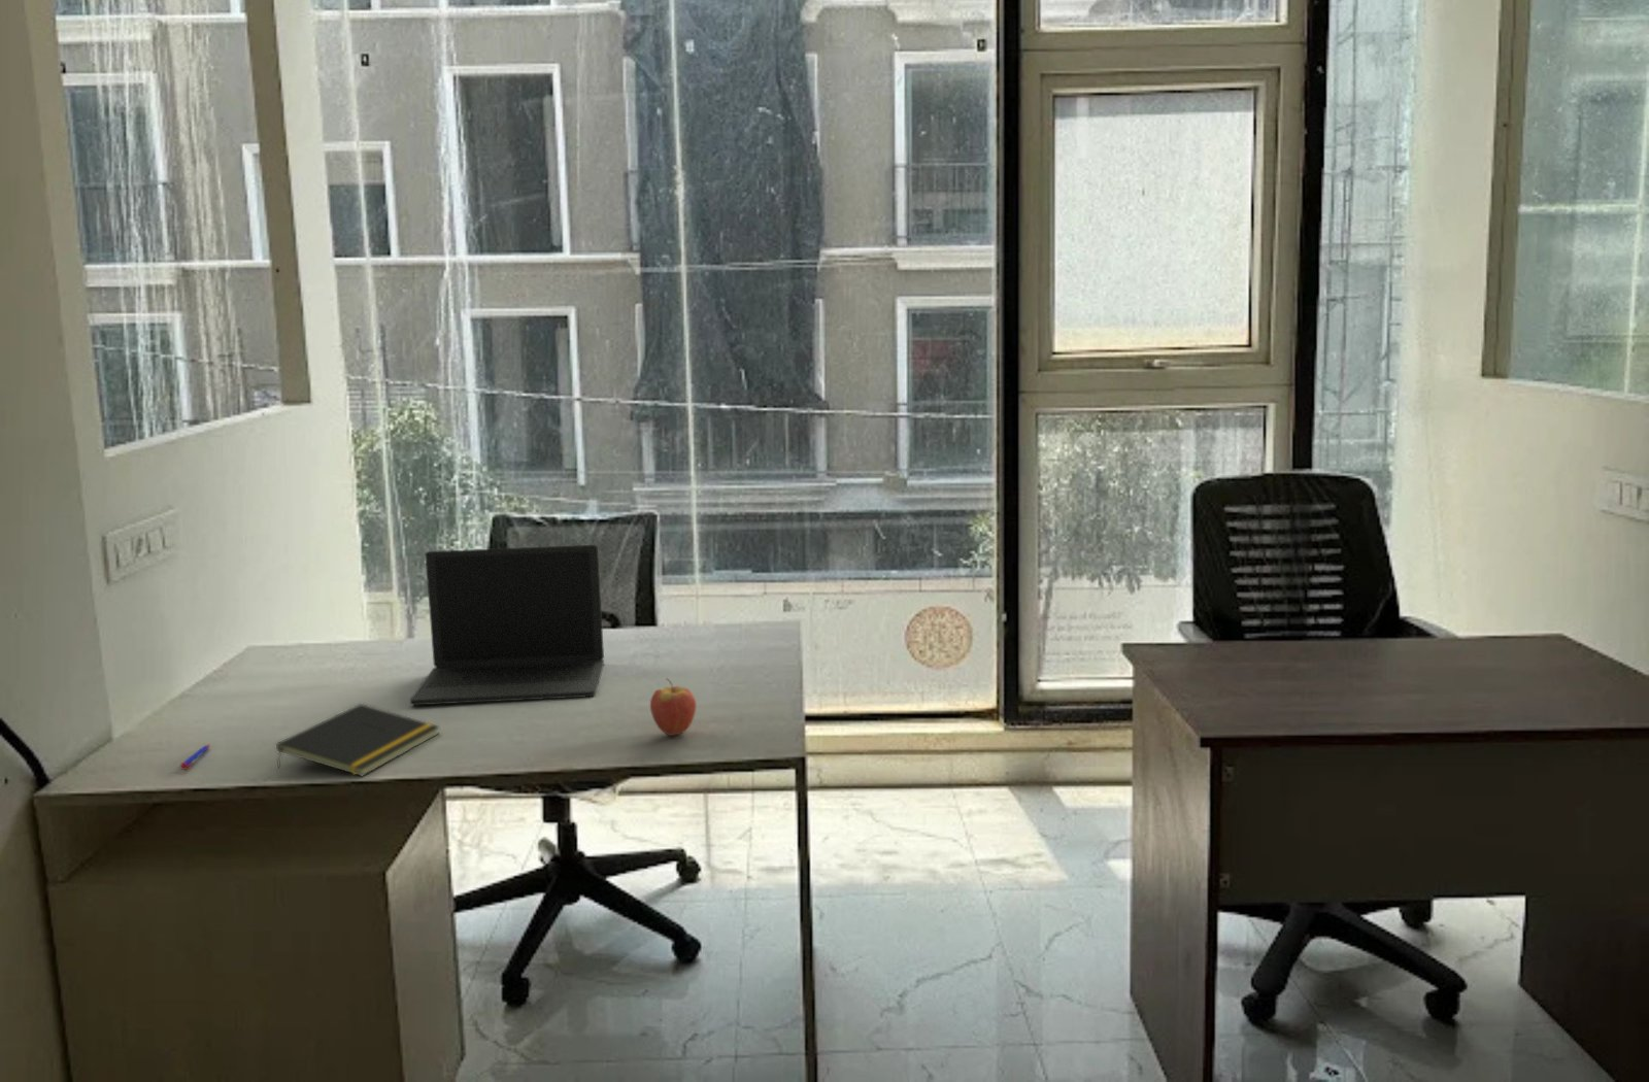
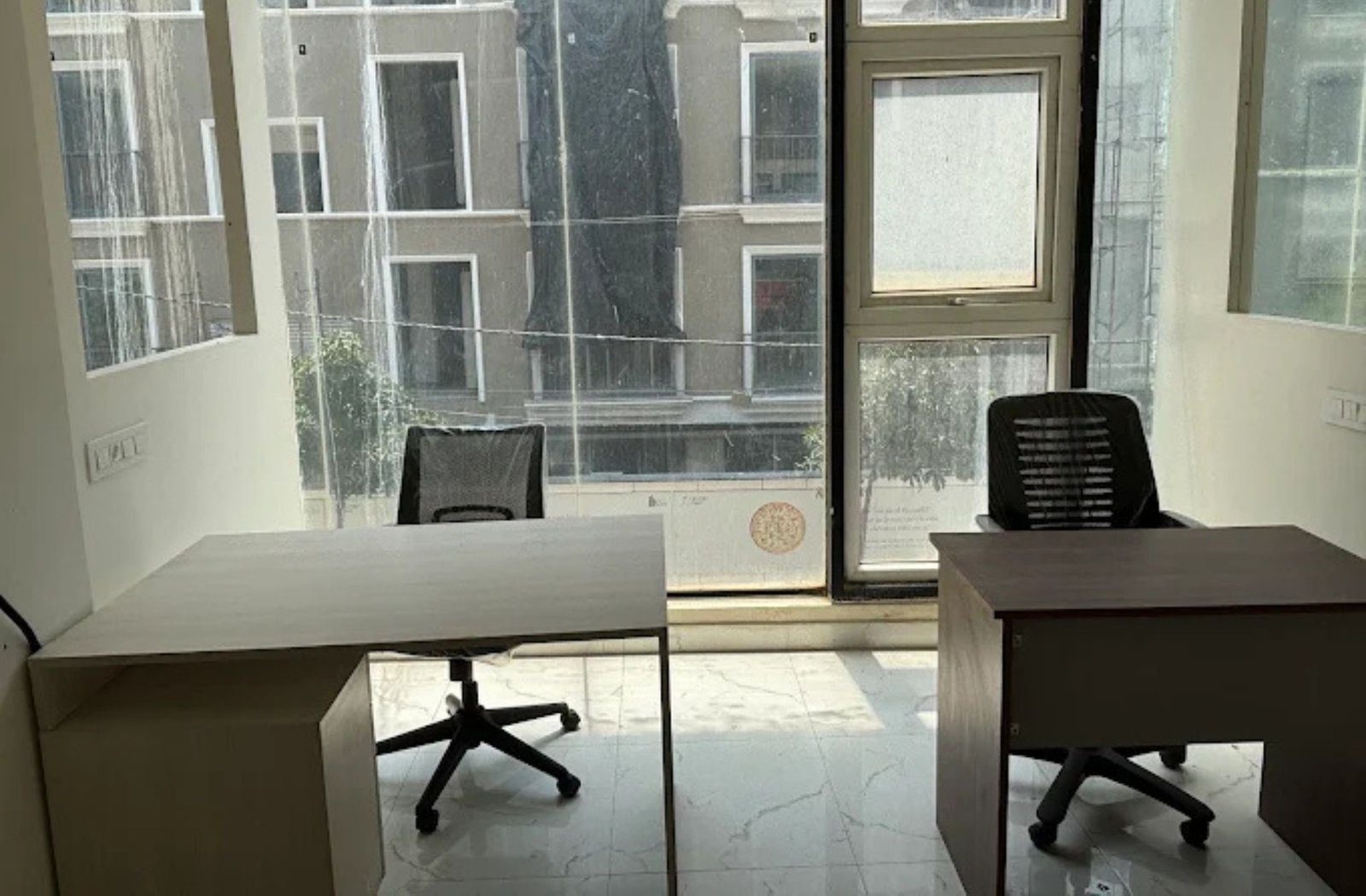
- laptop (507, 622)
- pen (196, 755)
- fruit (672, 706)
- notepad (361, 738)
